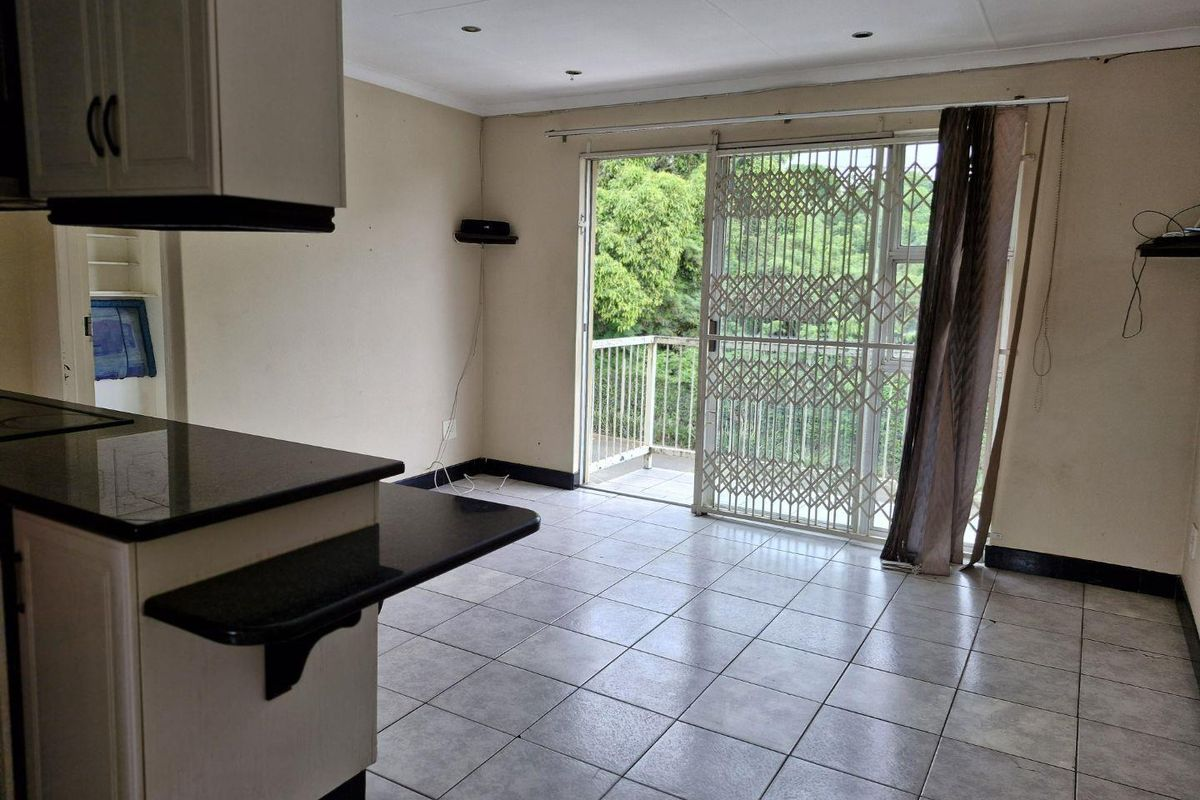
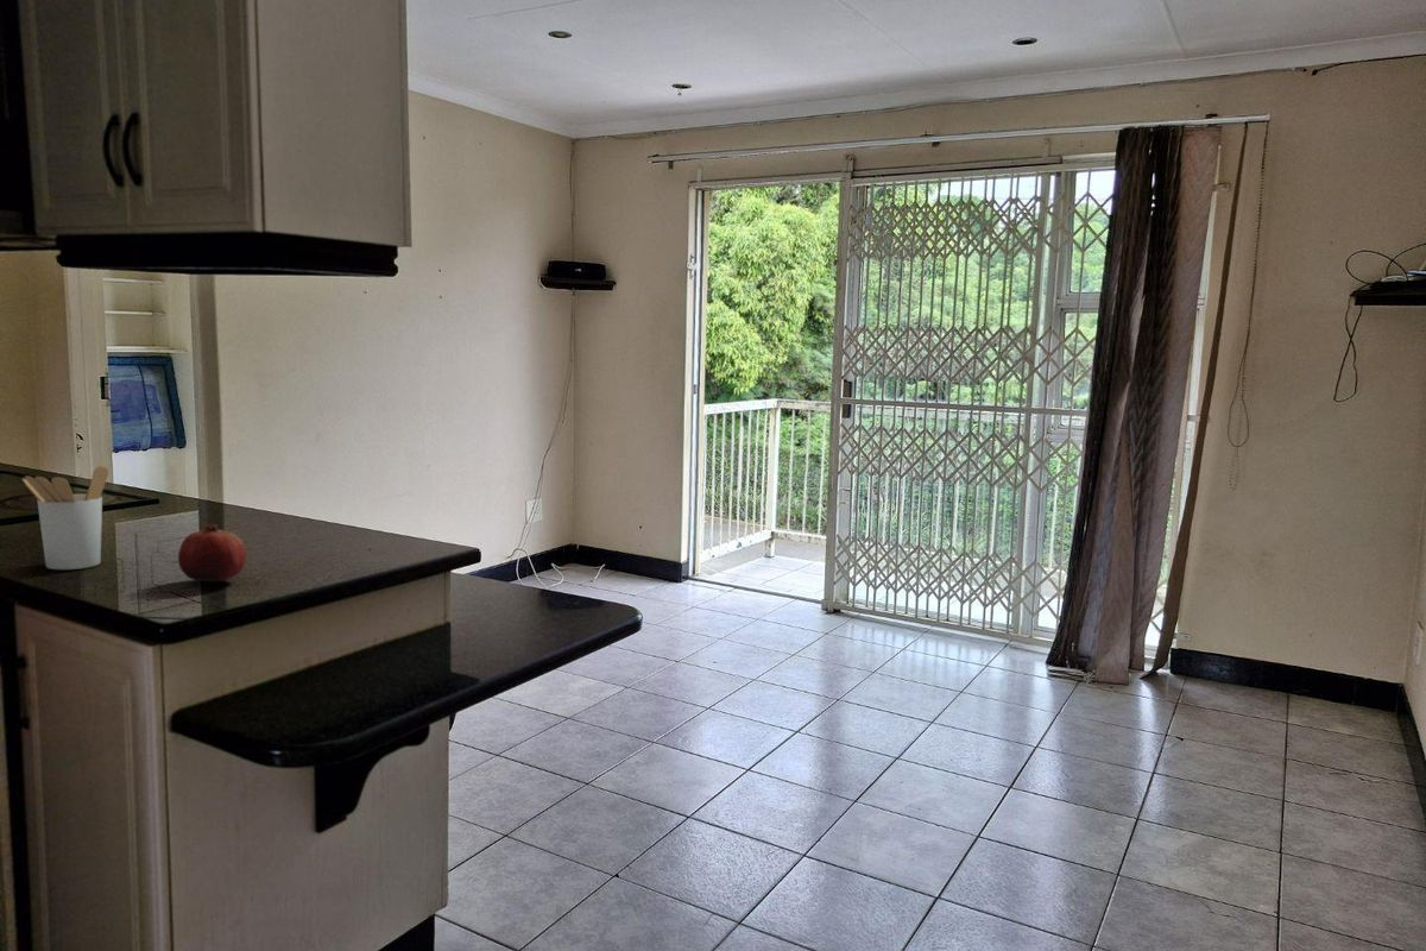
+ utensil holder (64, 517)
+ fruit (212, 553)
